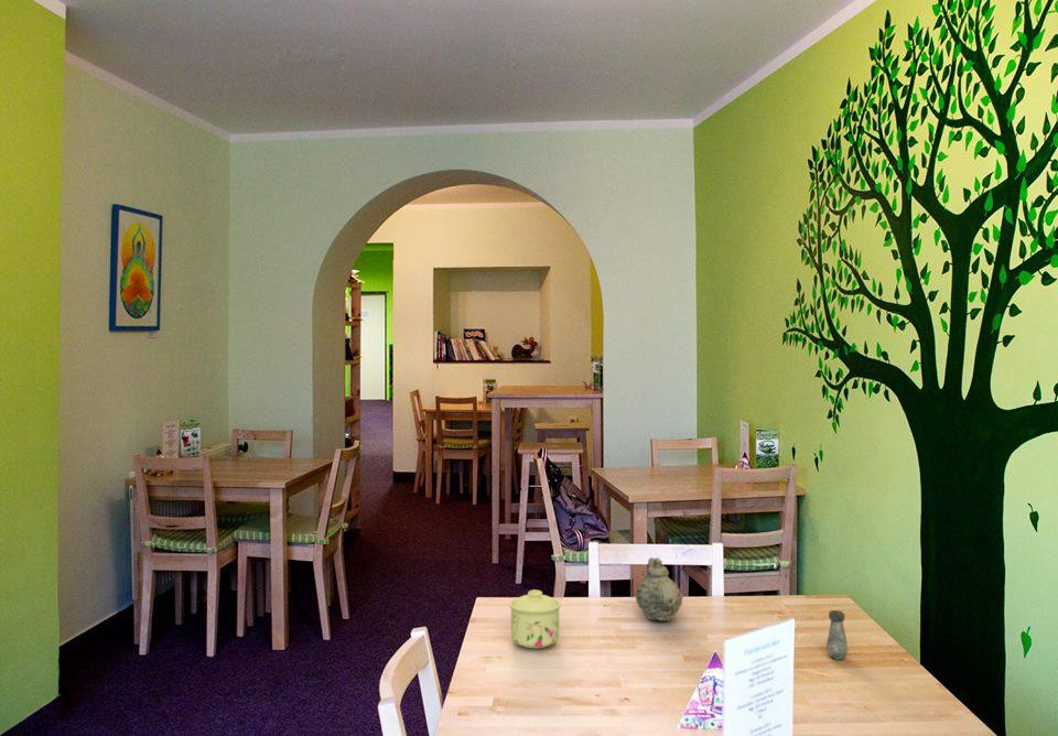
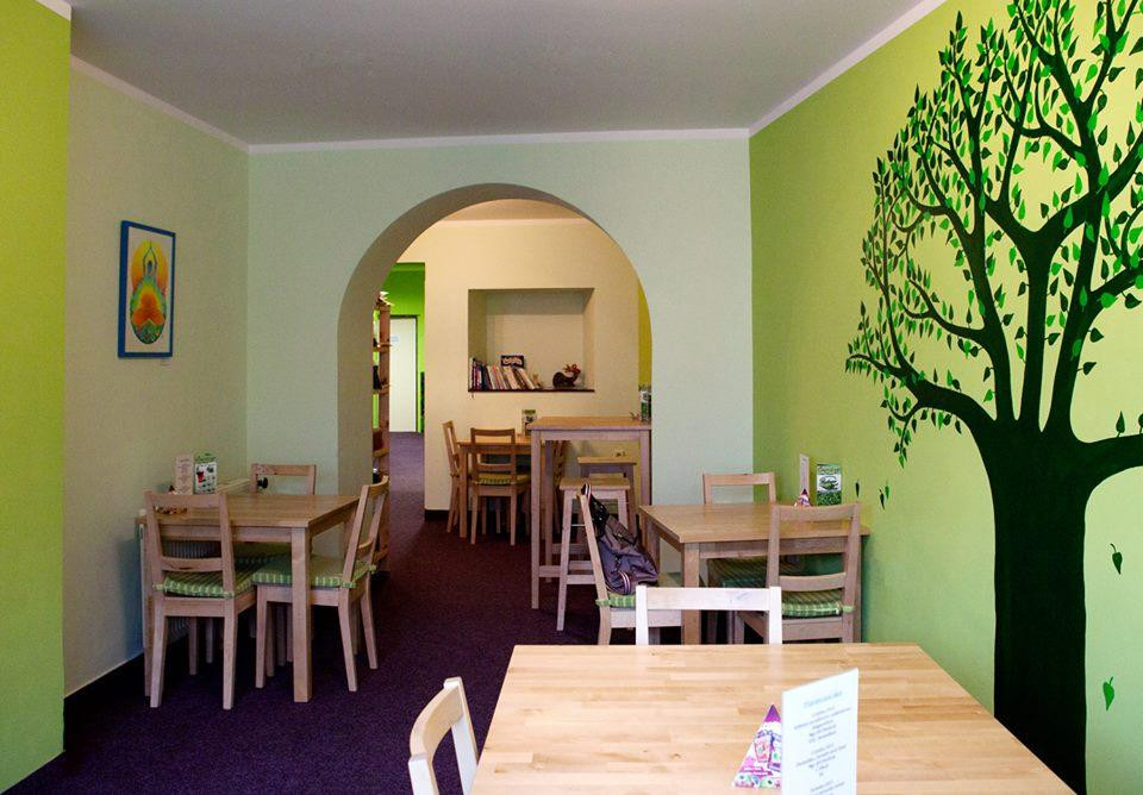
- sugar bowl (535, 617)
- teapot (658, 587)
- salt shaker (836, 634)
